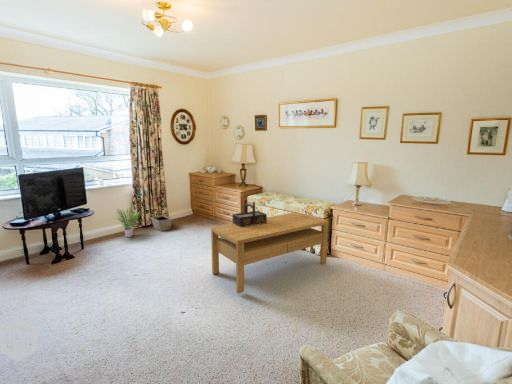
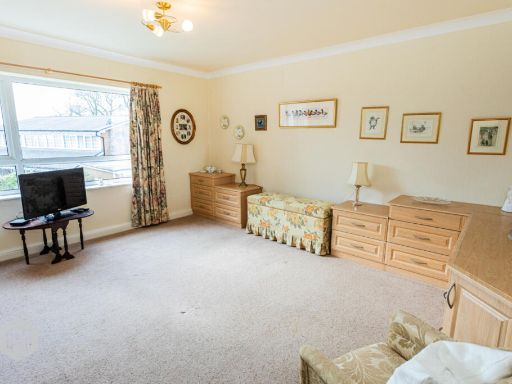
- potted plant (128, 221)
- coffee table (271, 246)
- decorative box (249, 212)
- basket (161, 219)
